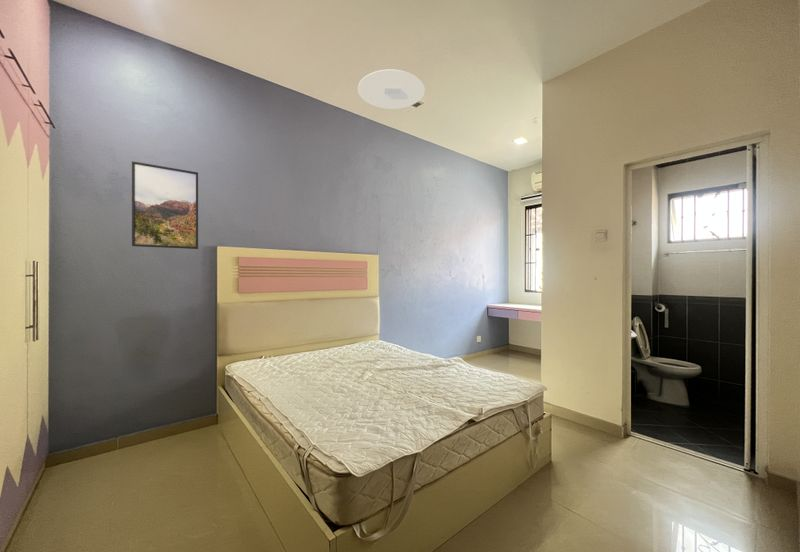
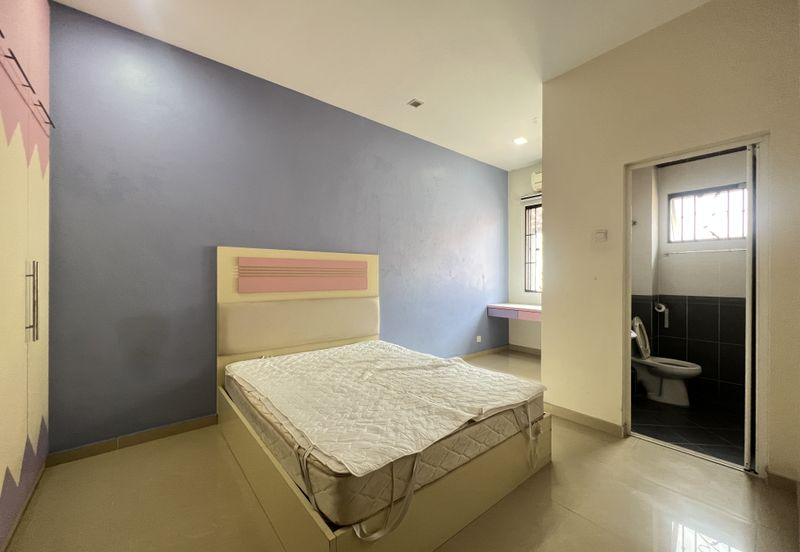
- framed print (166, 207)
- ceiling light (391, 88)
